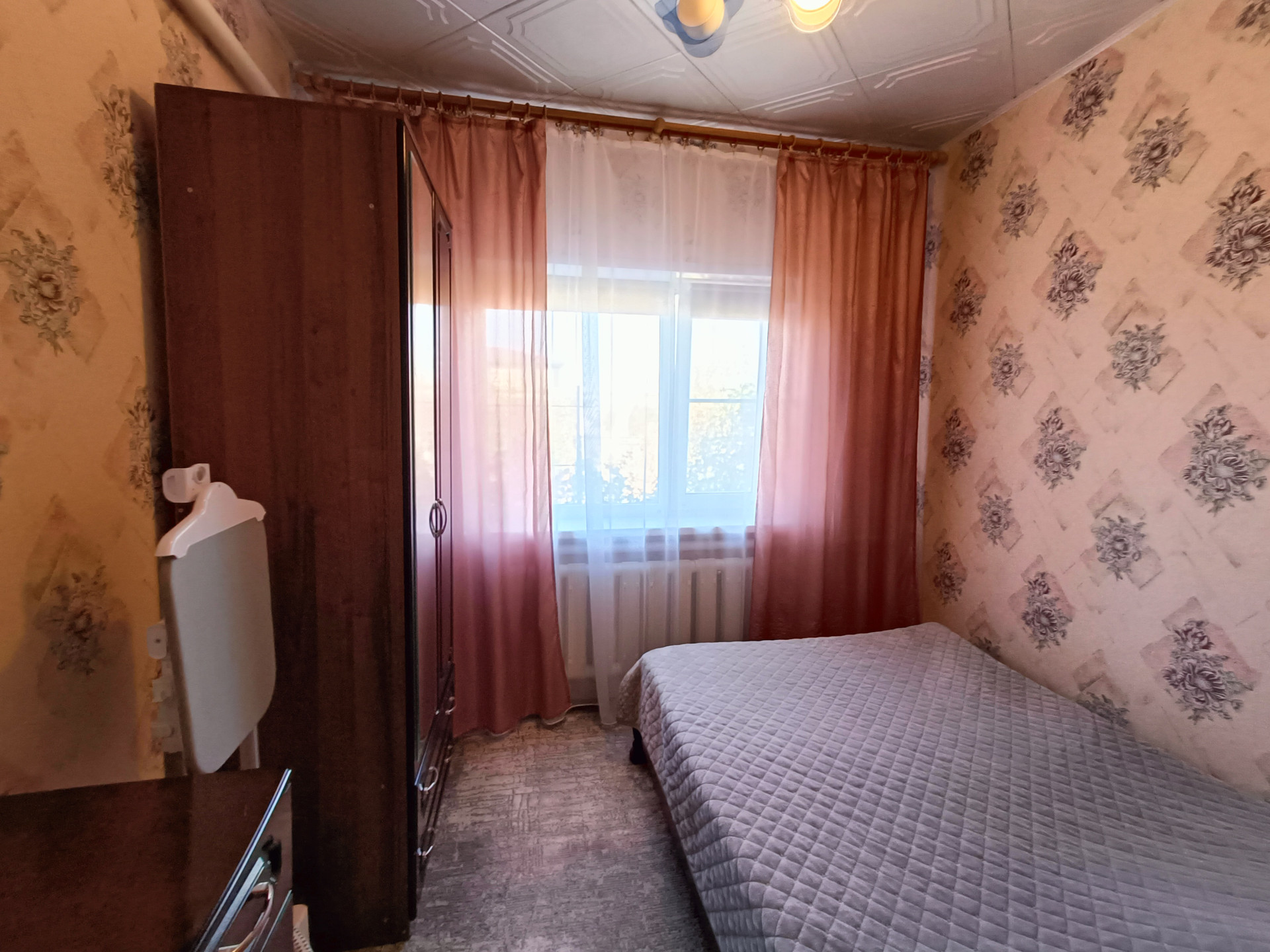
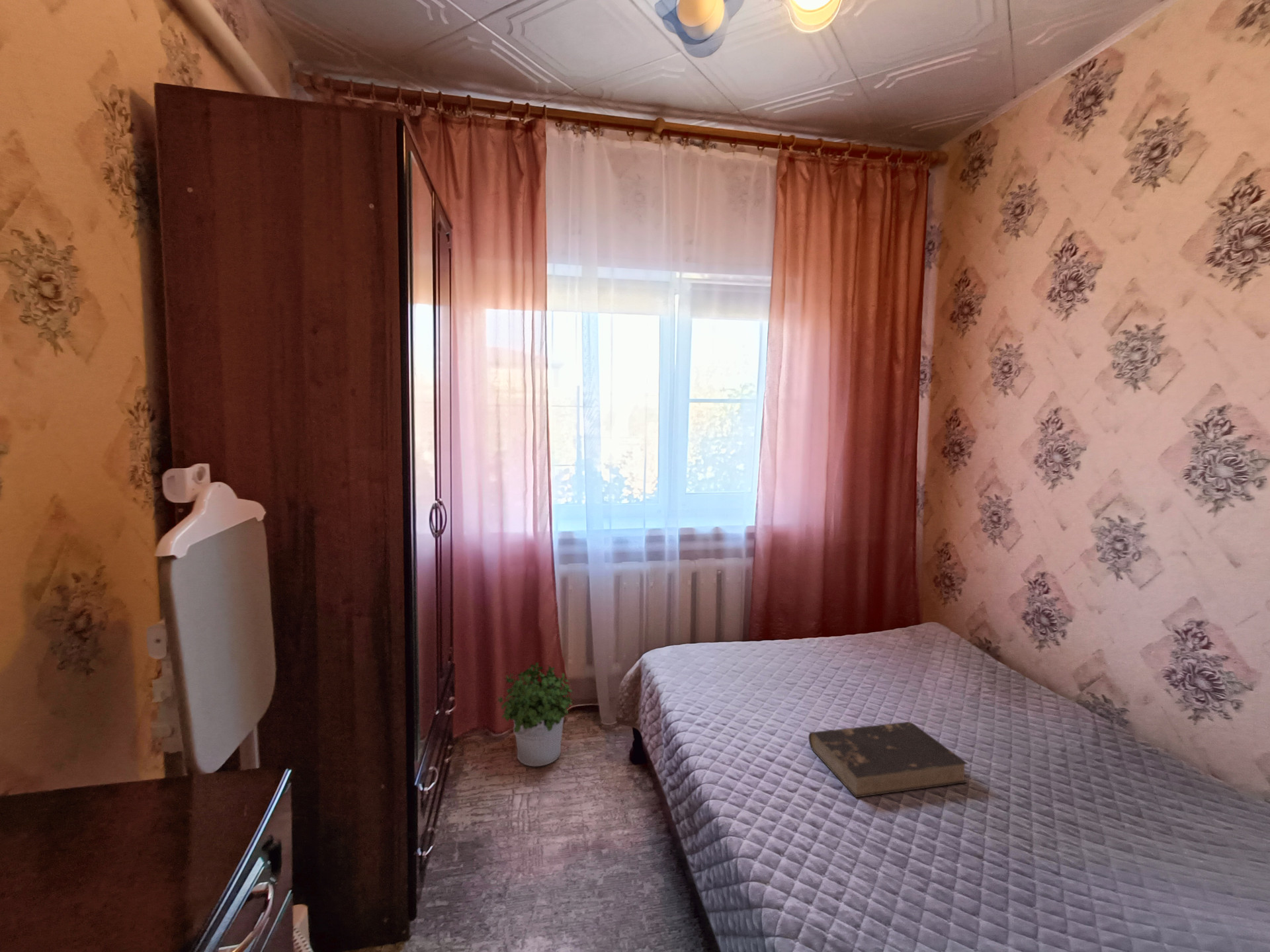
+ potted plant (535, 713)
+ book (883, 754)
